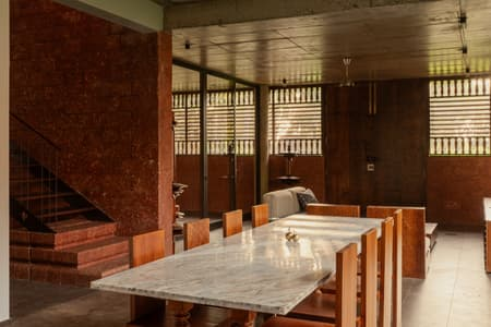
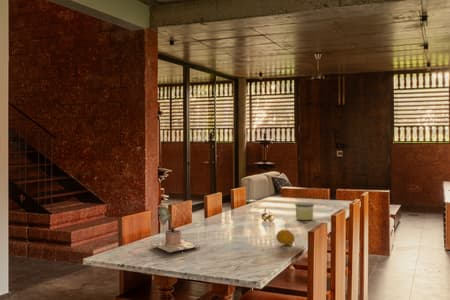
+ plant (173, 228)
+ candle (304, 211)
+ fruit (285, 237)
